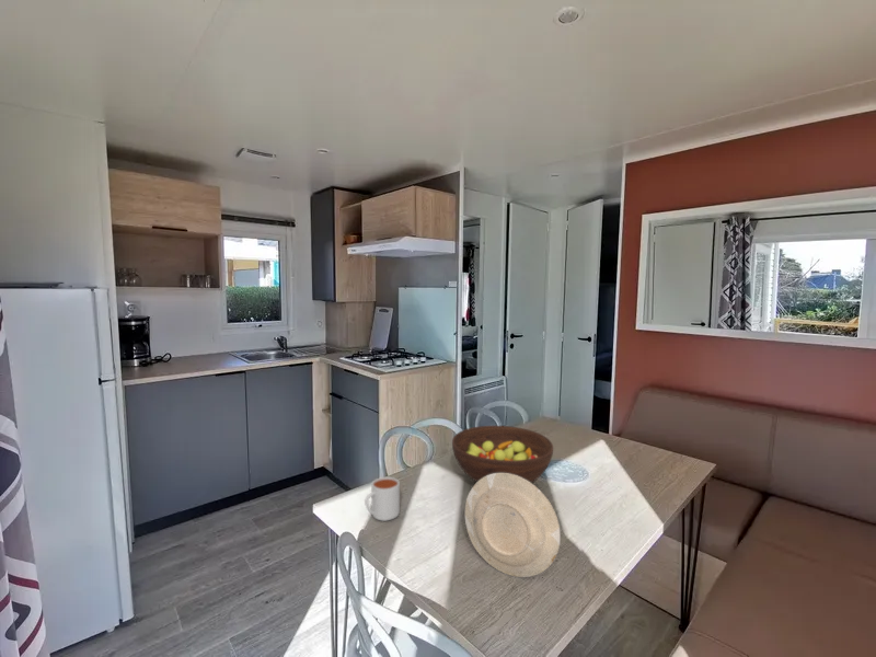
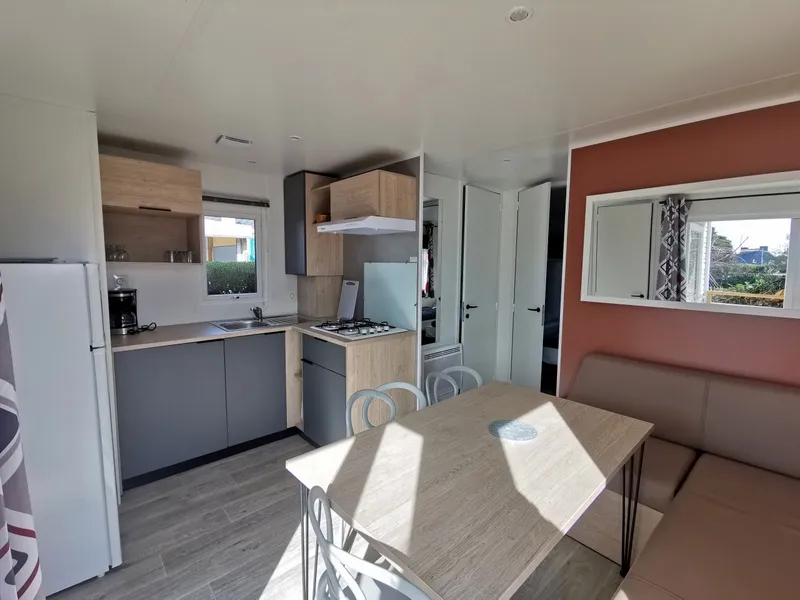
- plate (507, 527)
- fruit bowl (500, 463)
- mug (381, 499)
